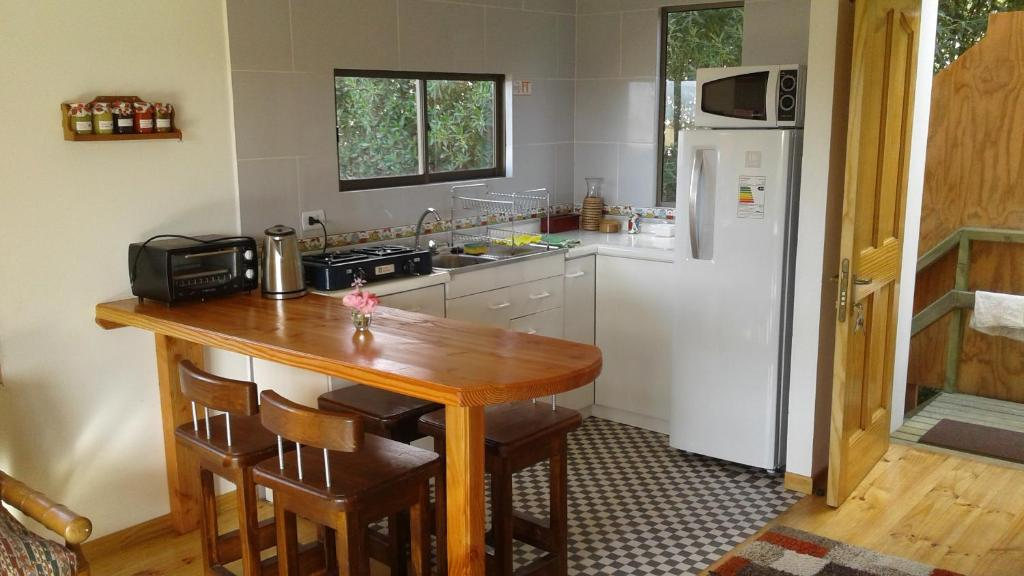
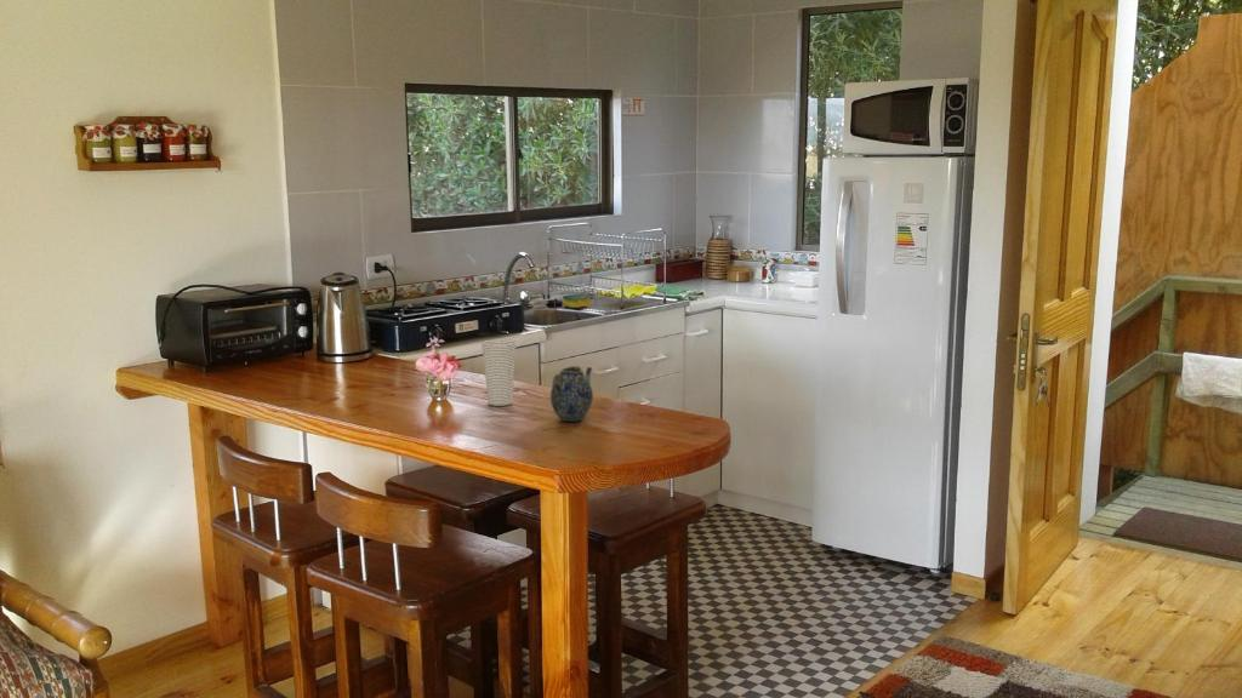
+ cup (498, 372)
+ teapot (572, 391)
